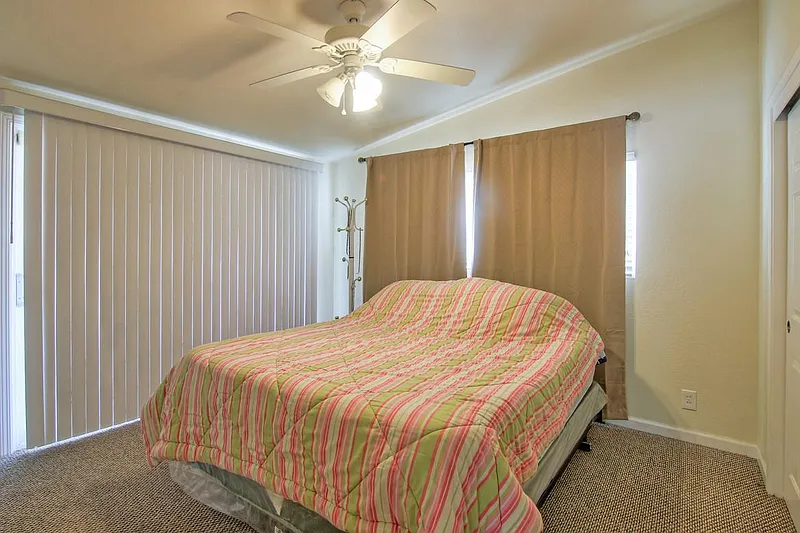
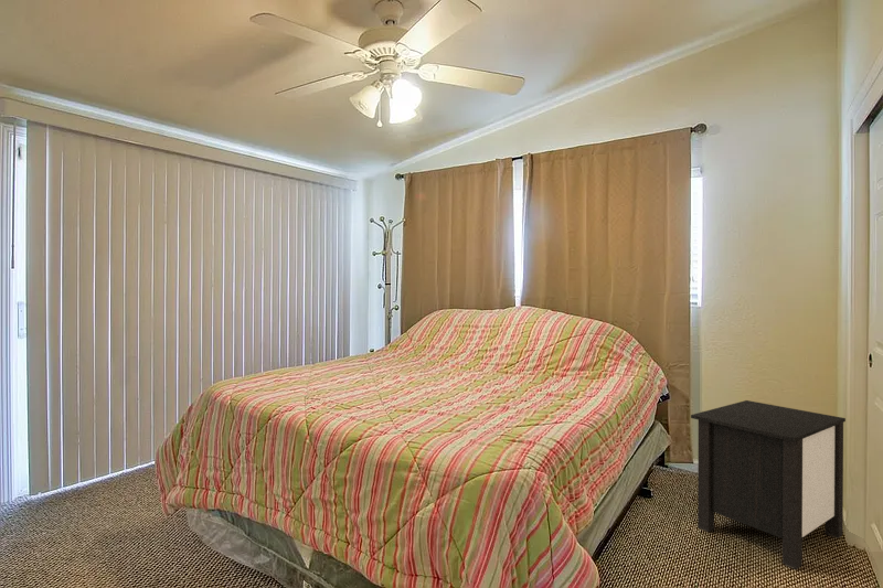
+ nightstand (766, 473)
